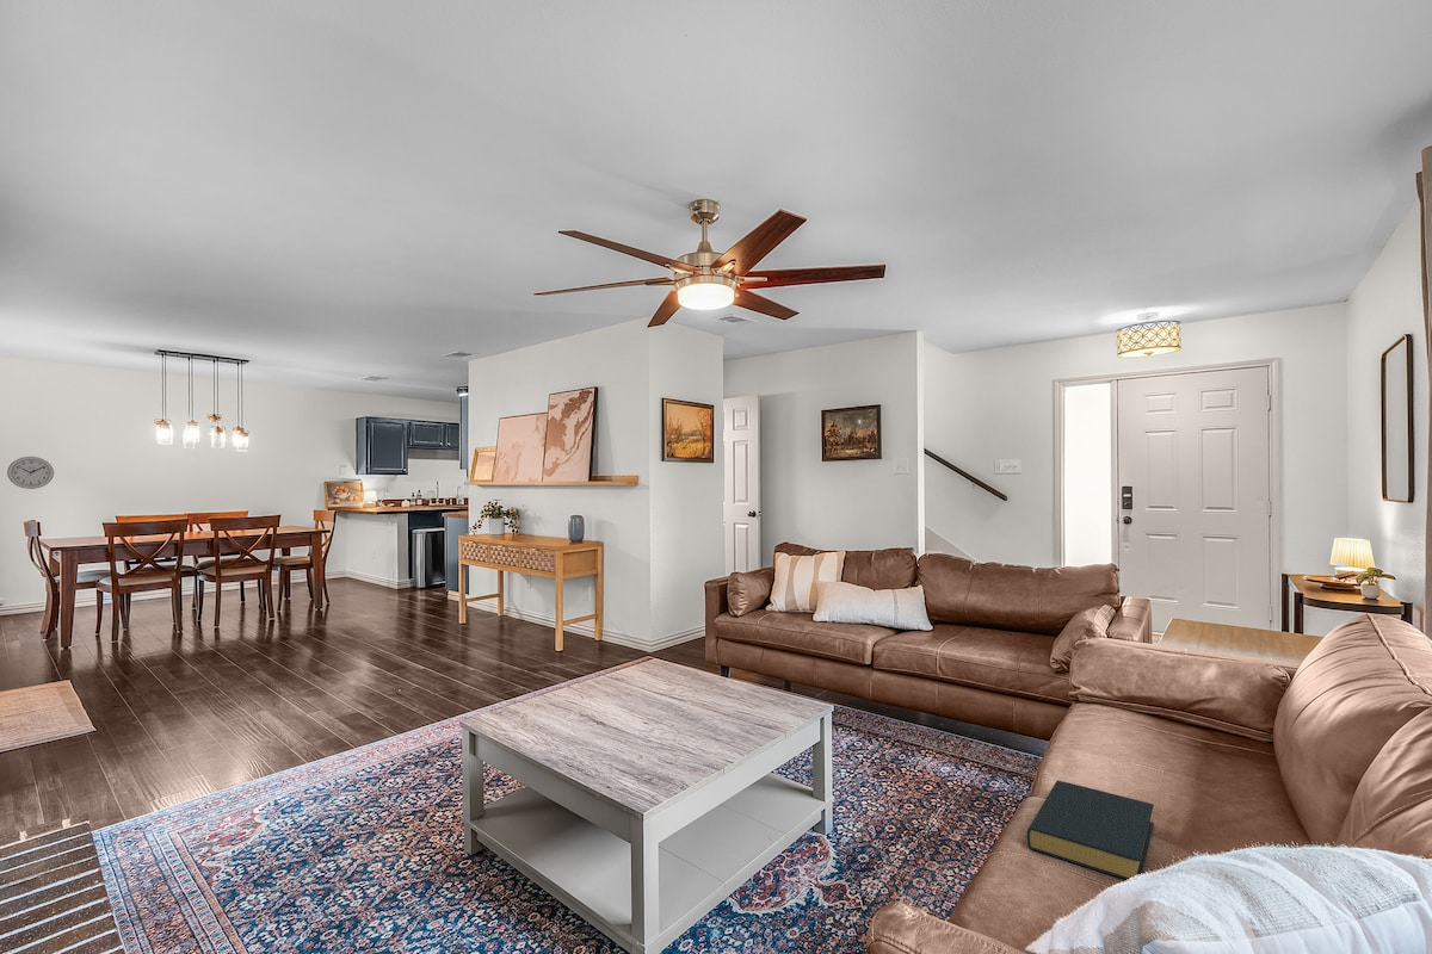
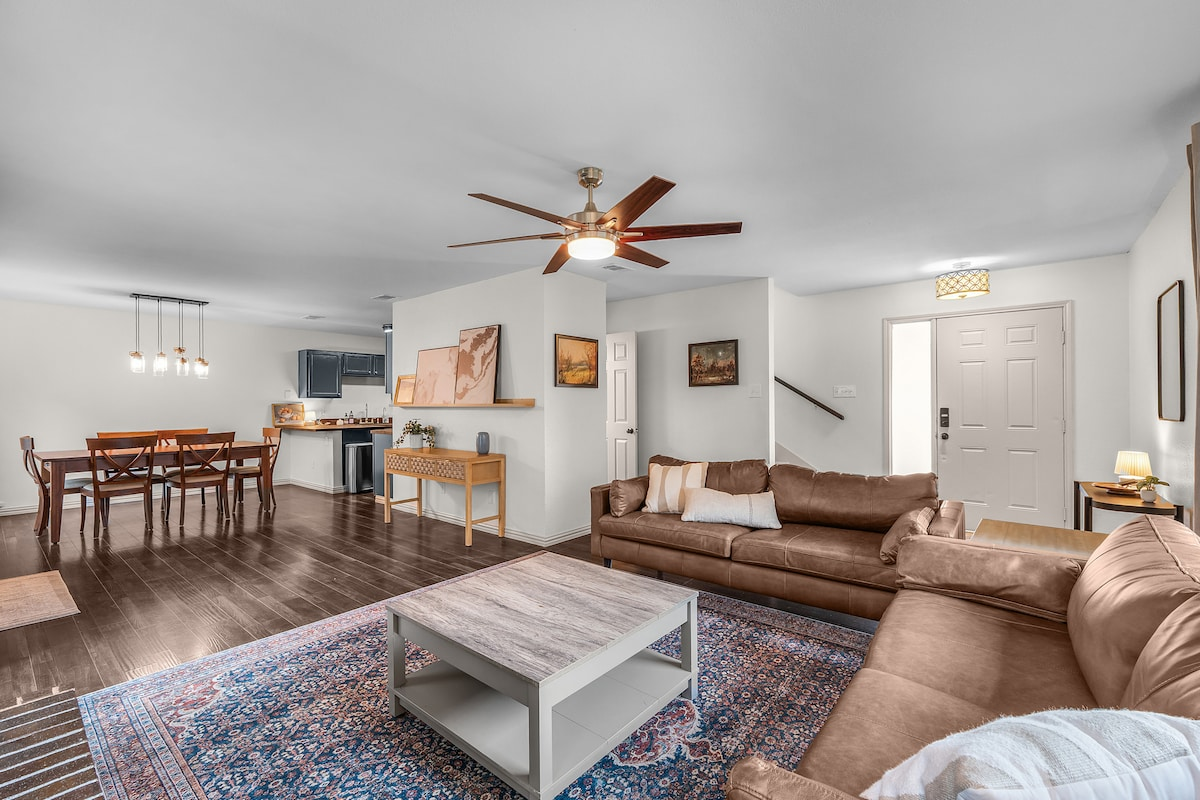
- wall clock (31, 472)
- hardback book (1092, 825)
